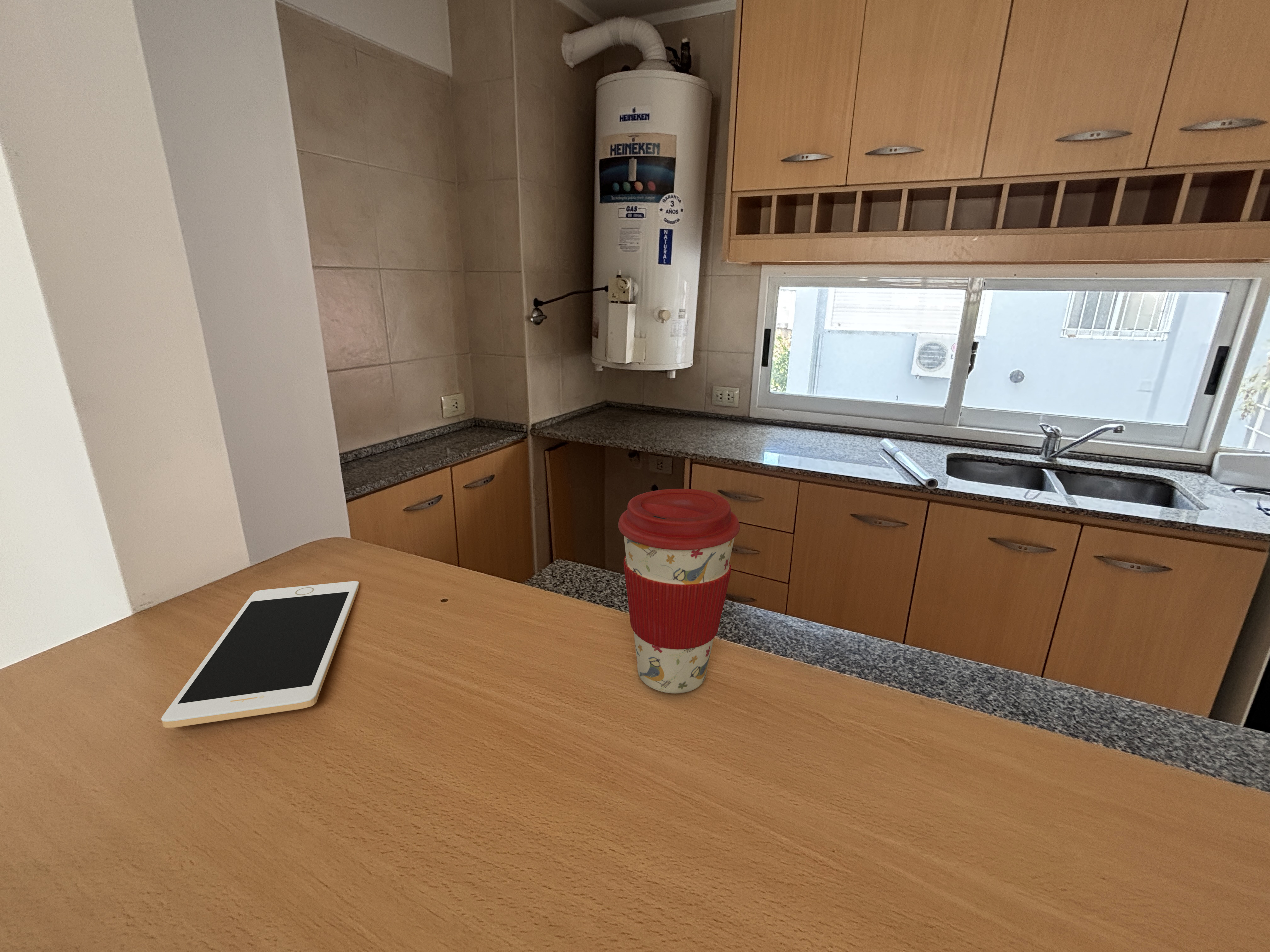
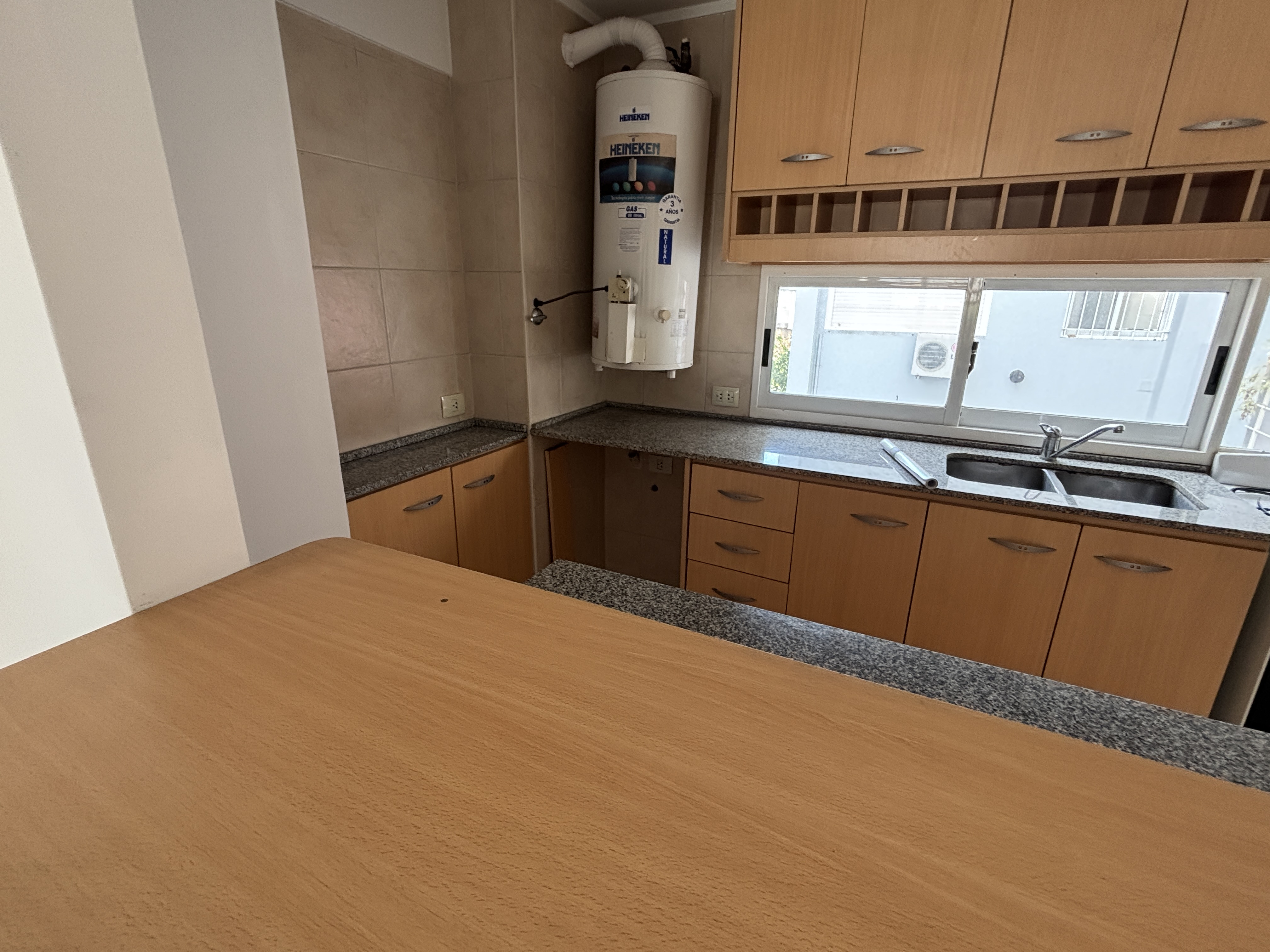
- coffee cup (675, 591)
- cell phone (280, 640)
